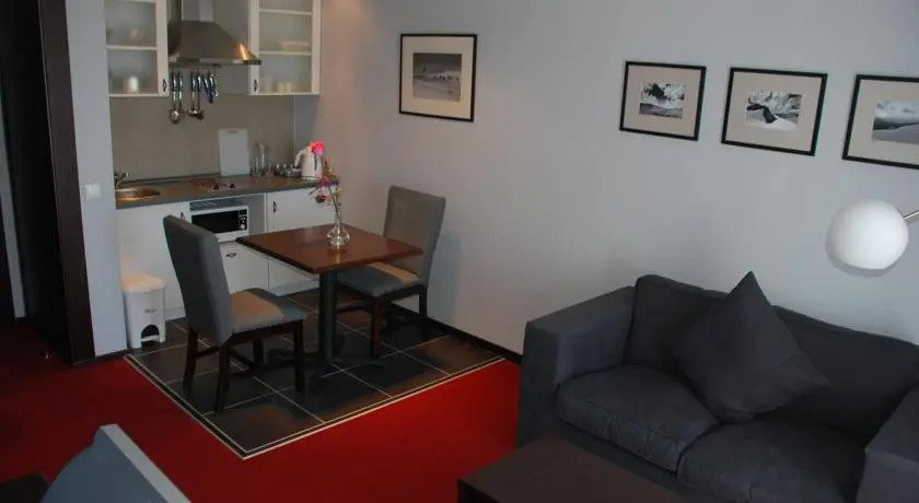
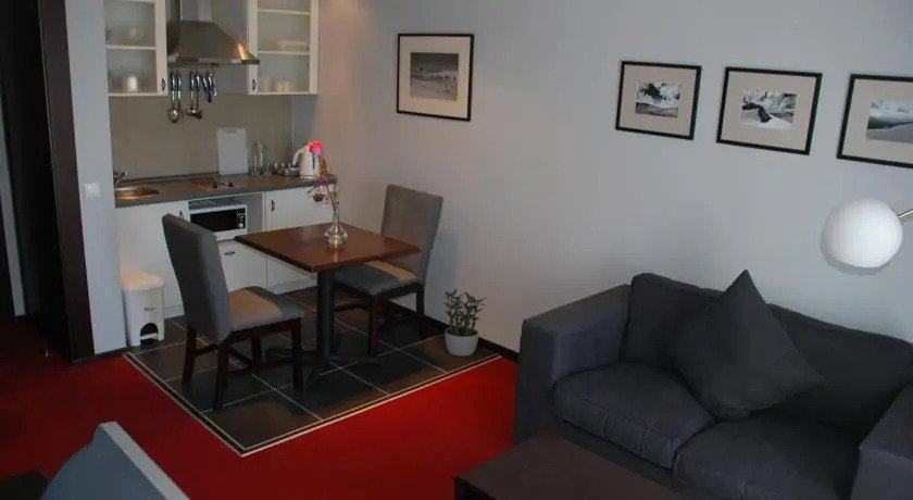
+ potted plant (461, 320)
